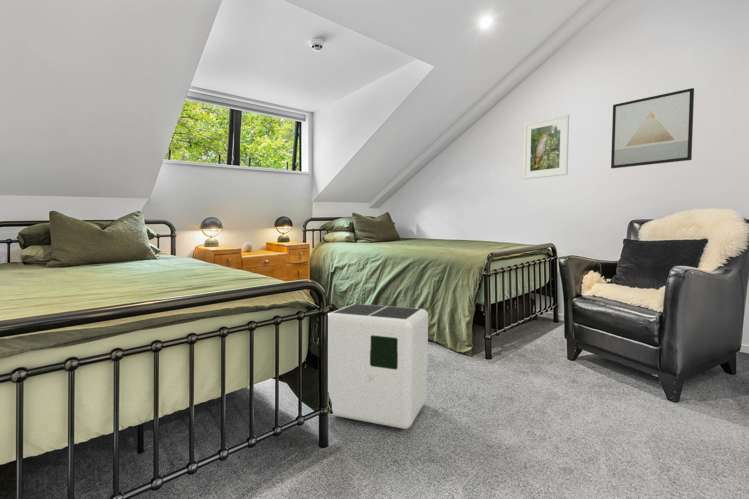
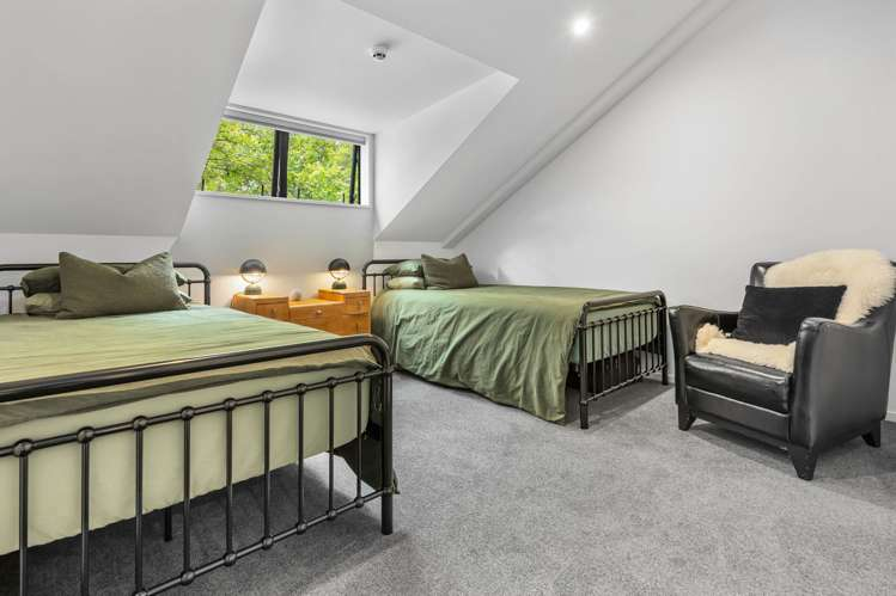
- air purifier (377, 361)
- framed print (545, 148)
- wall art (650, 130)
